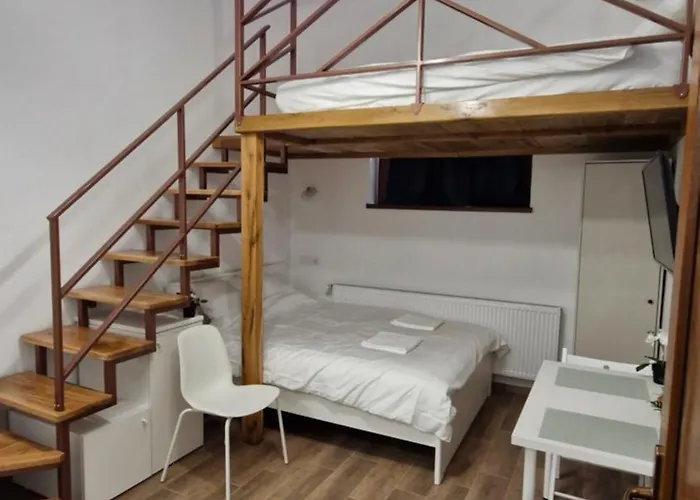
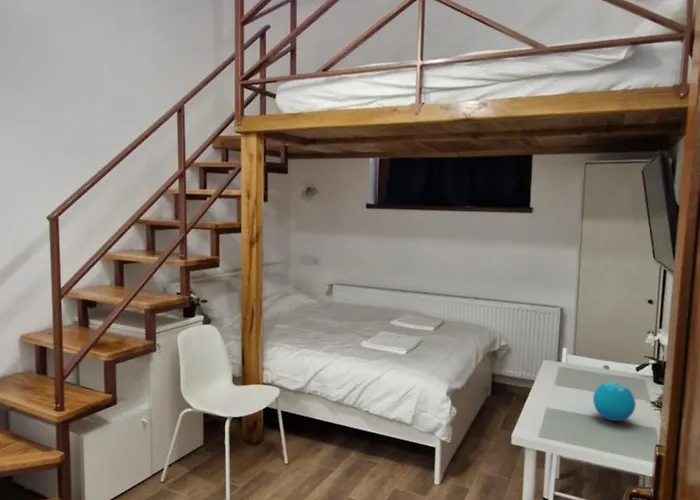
+ decorative orb (613, 401)
